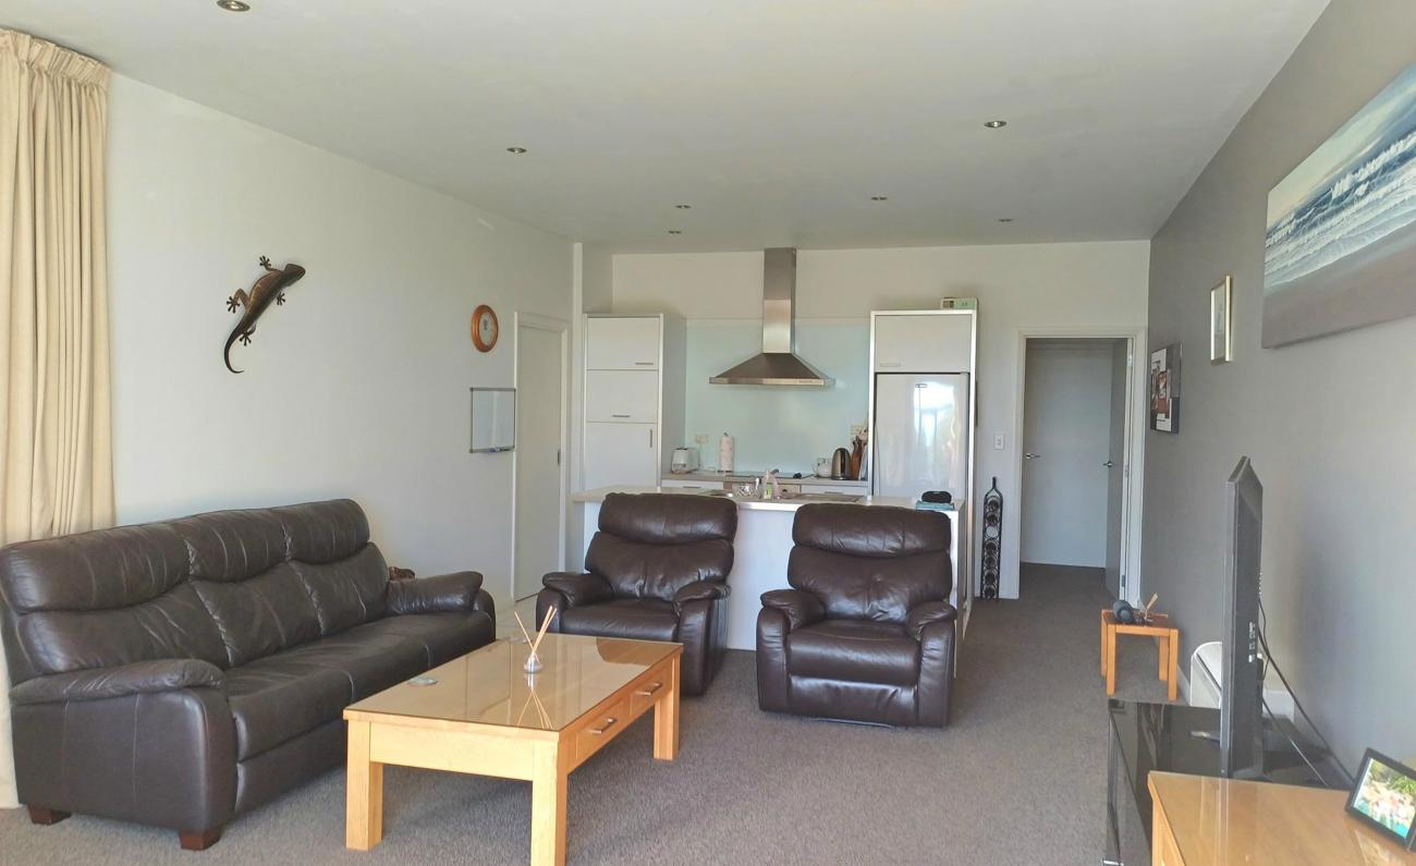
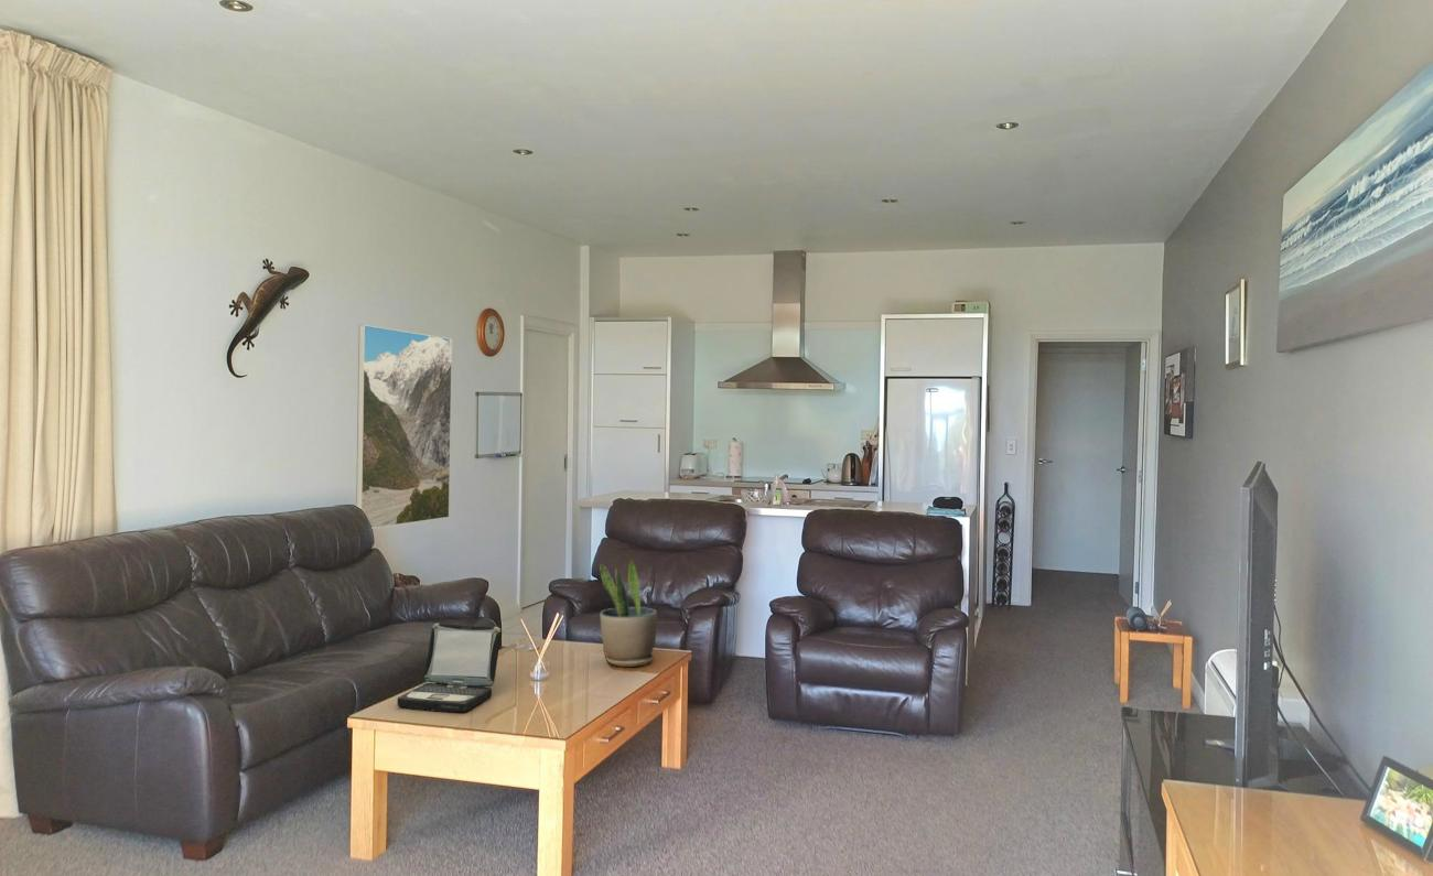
+ potted plant (628, 609)
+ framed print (407, 428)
+ laptop (450, 664)
